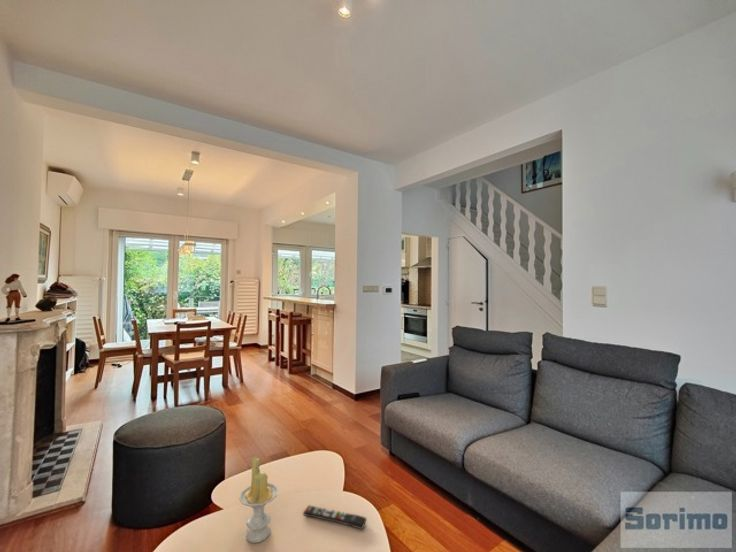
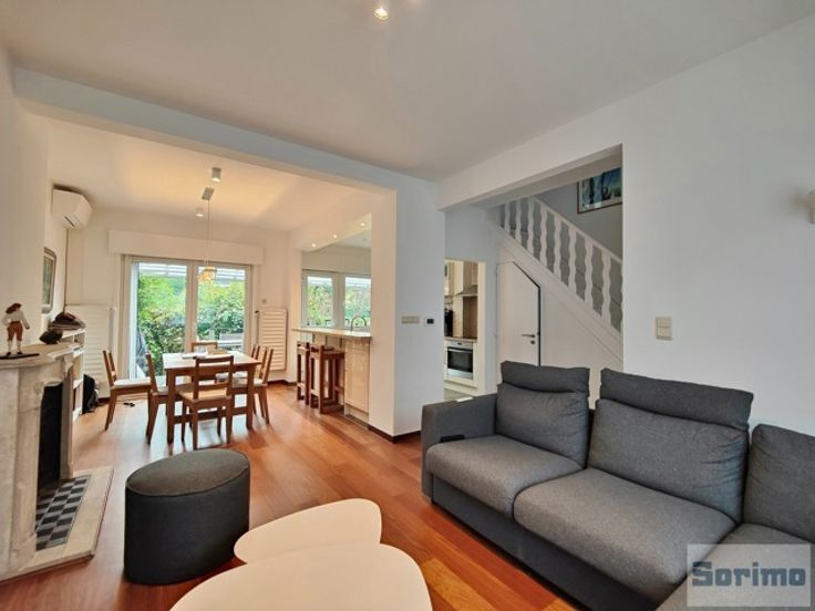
- remote control (334, 516)
- candle (258, 496)
